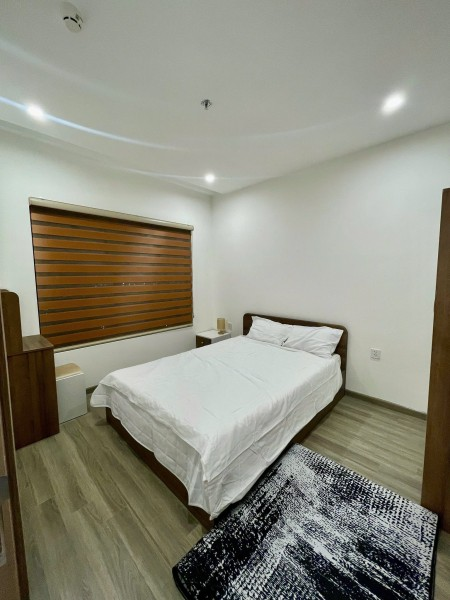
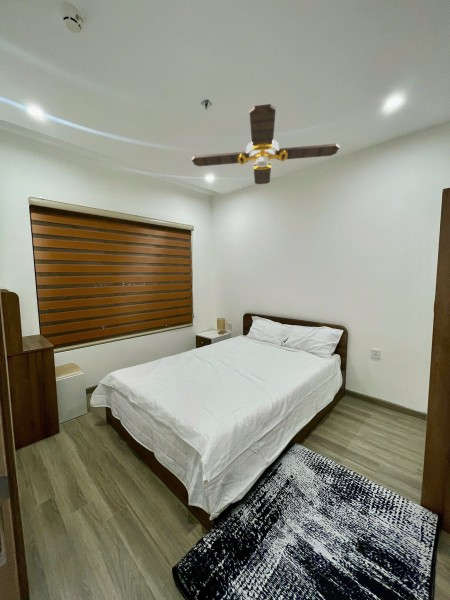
+ ceiling fan (262, 142)
